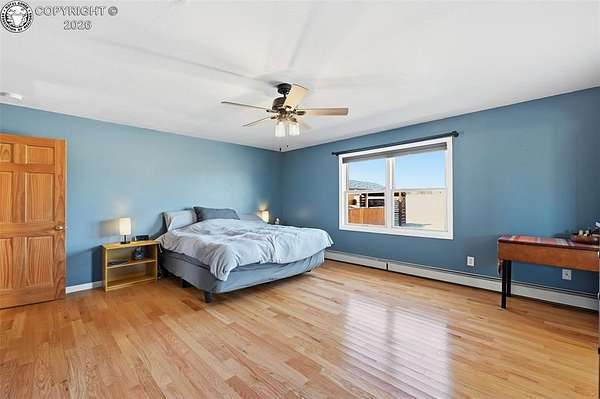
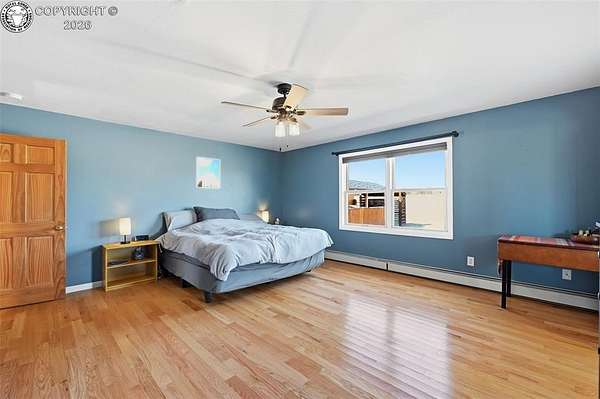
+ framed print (208, 173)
